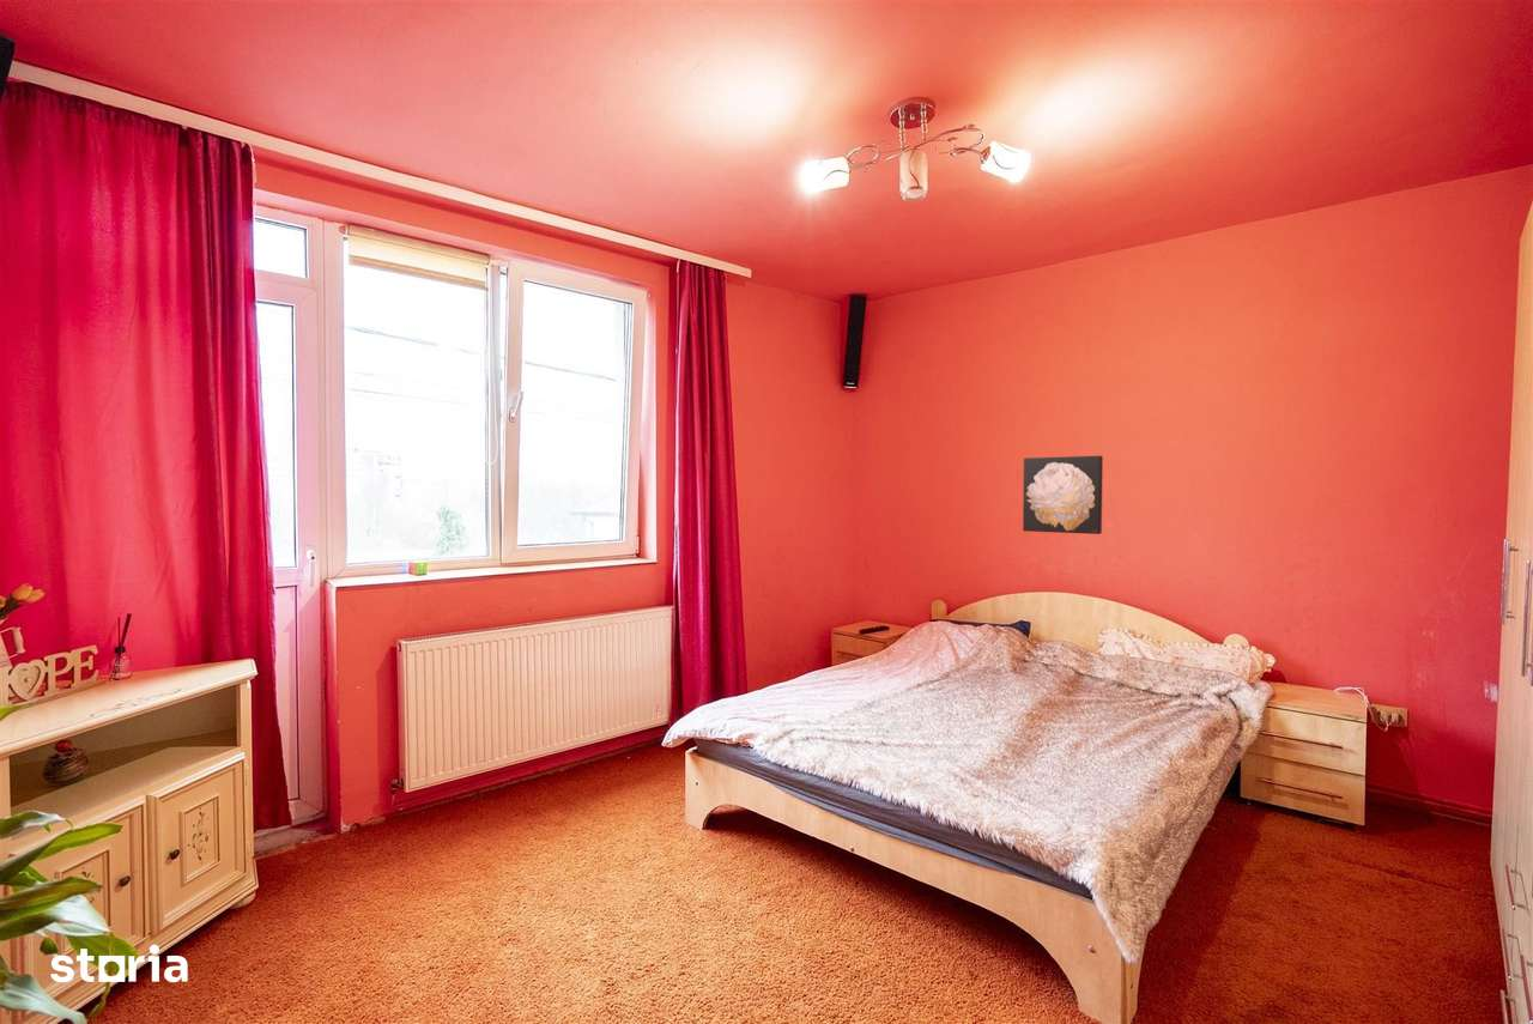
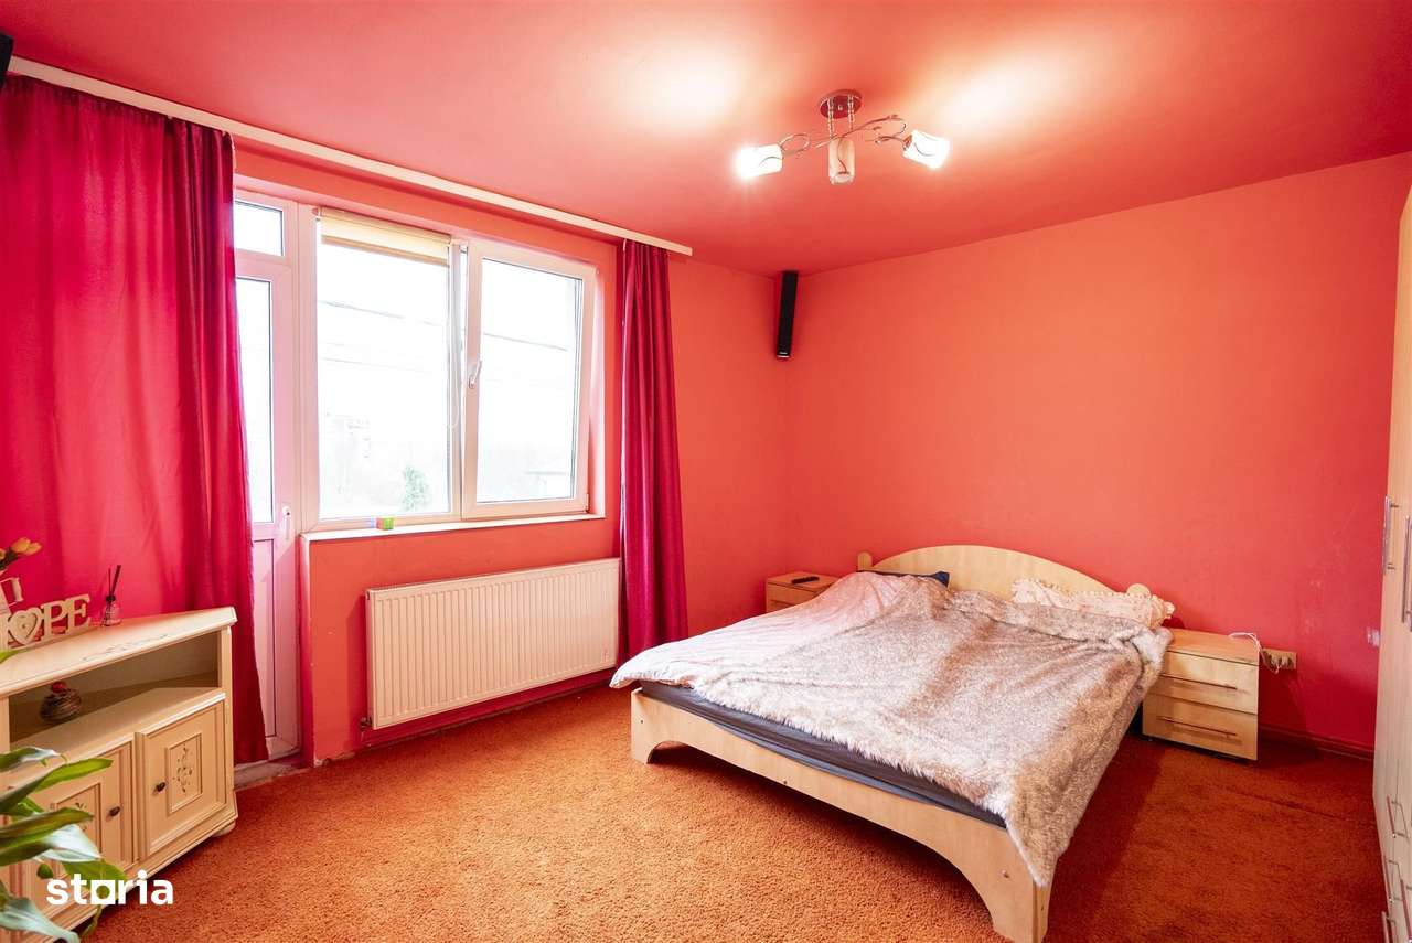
- wall art (1061, 495)
